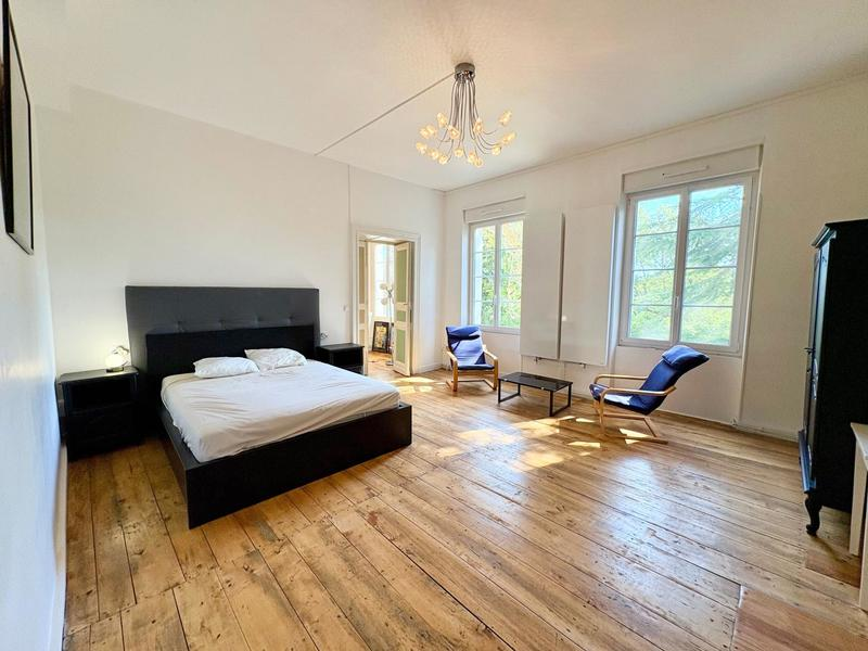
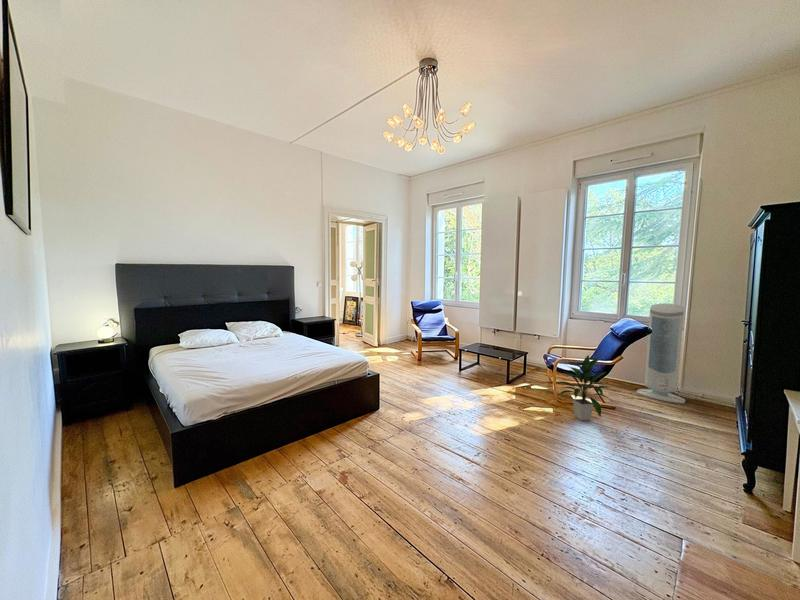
+ indoor plant (584, 387)
+ air purifier (663, 350)
